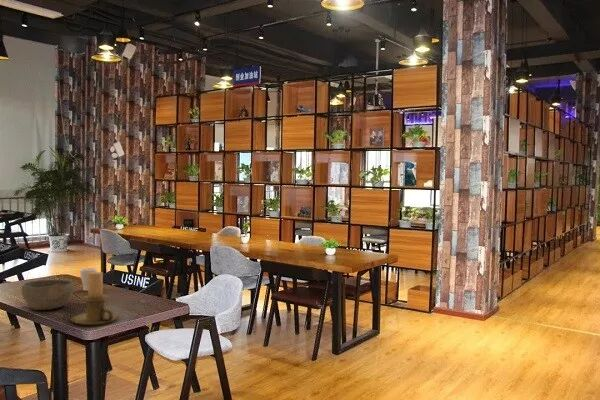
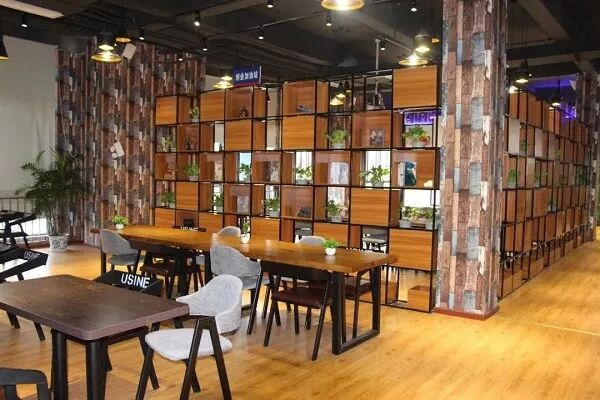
- candle holder (95, 296)
- bowl (48, 293)
- cup (87, 279)
